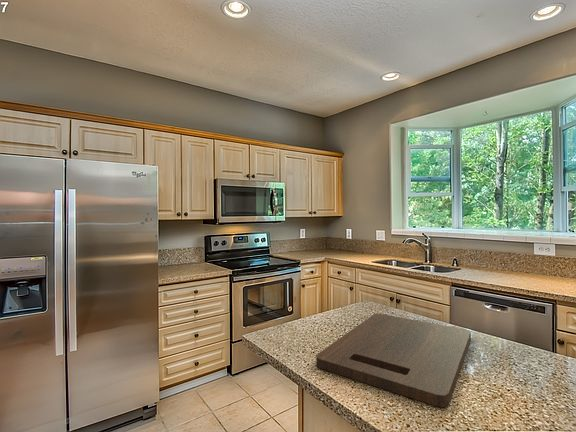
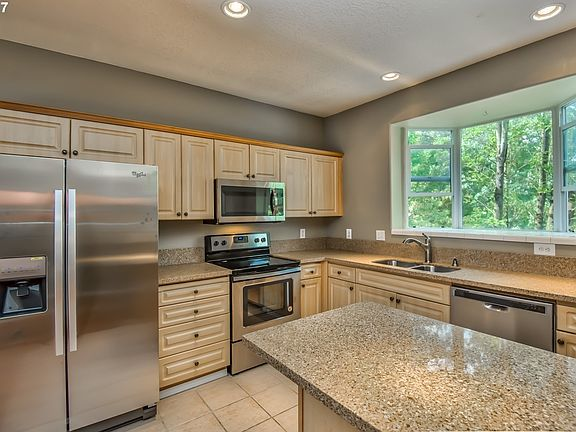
- cutting board (400, 346)
